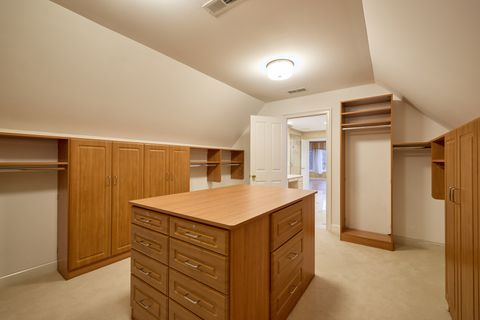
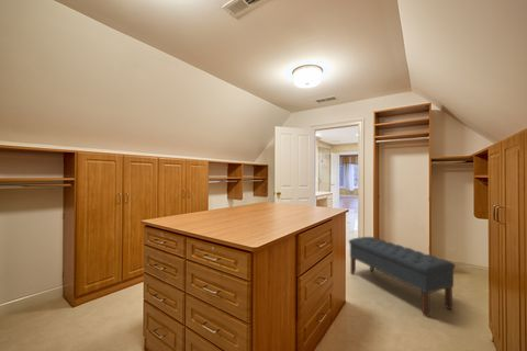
+ bench (393, 268)
